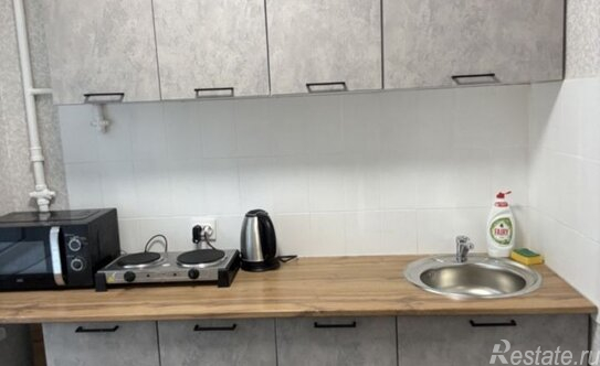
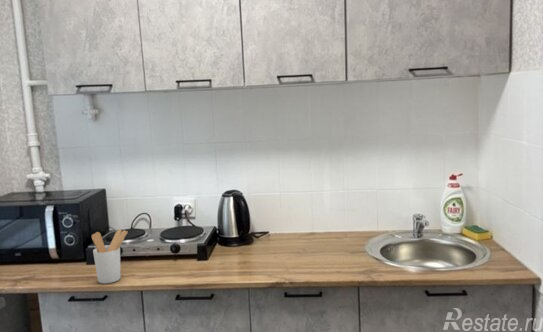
+ utensil holder (112, 254)
